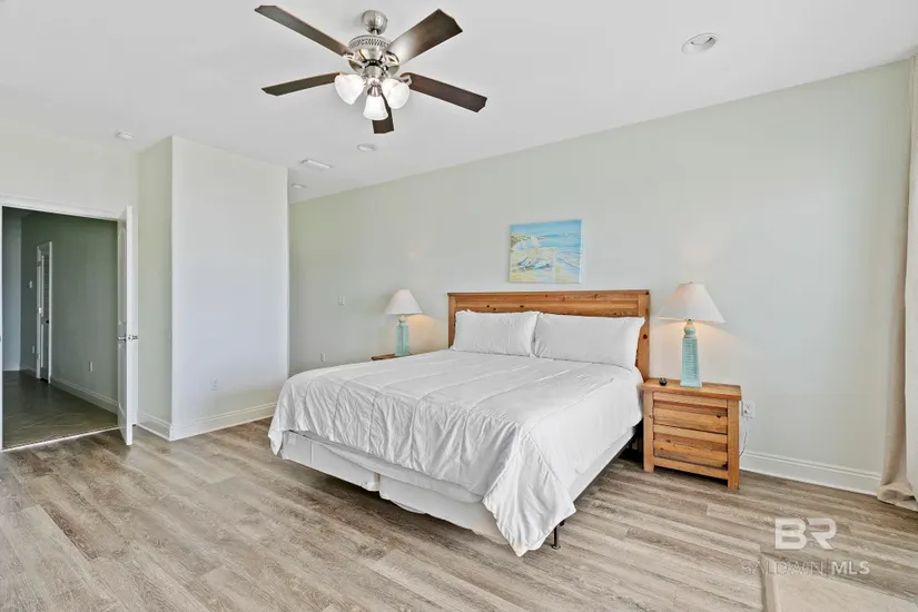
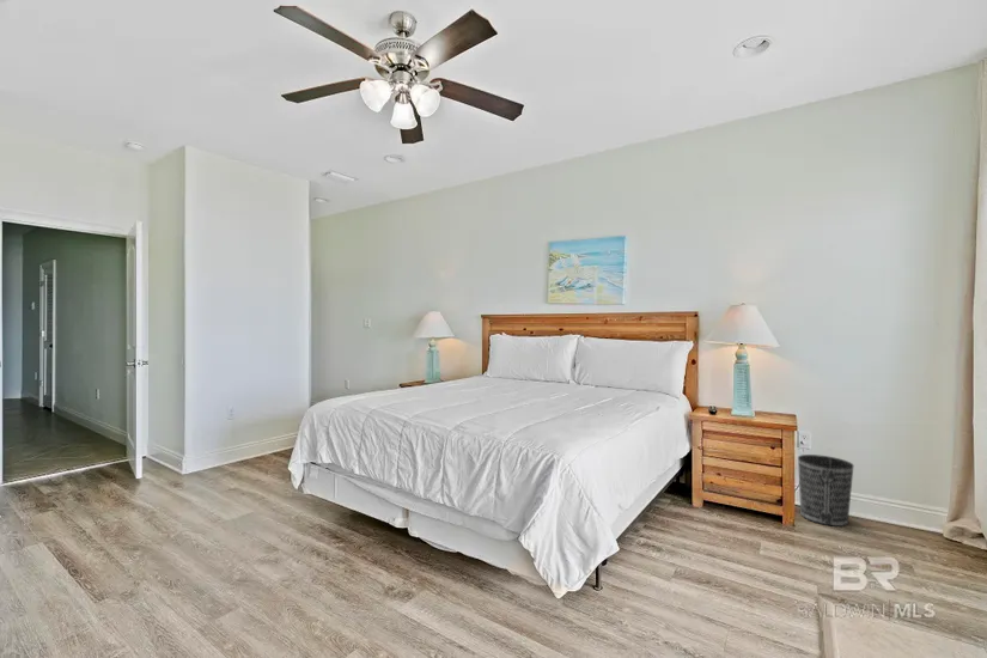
+ wastebasket (824, 489)
